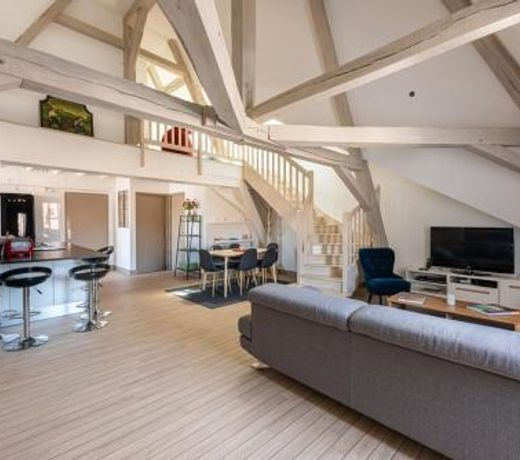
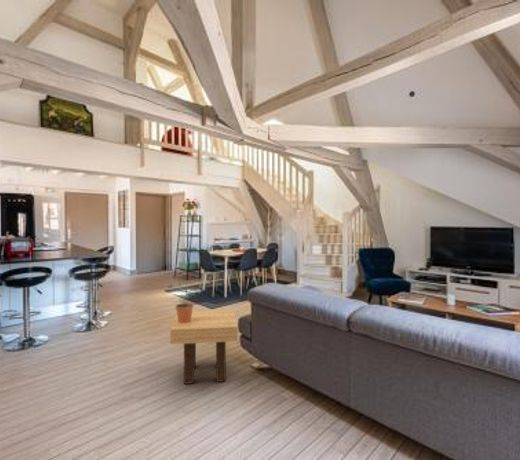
+ potted plant (182, 295)
+ side table (205, 342)
